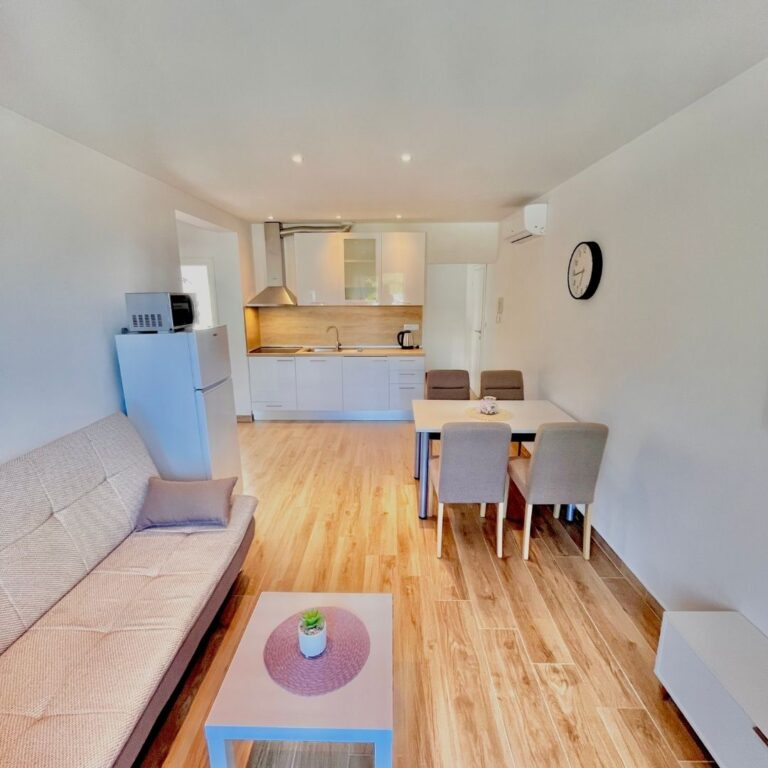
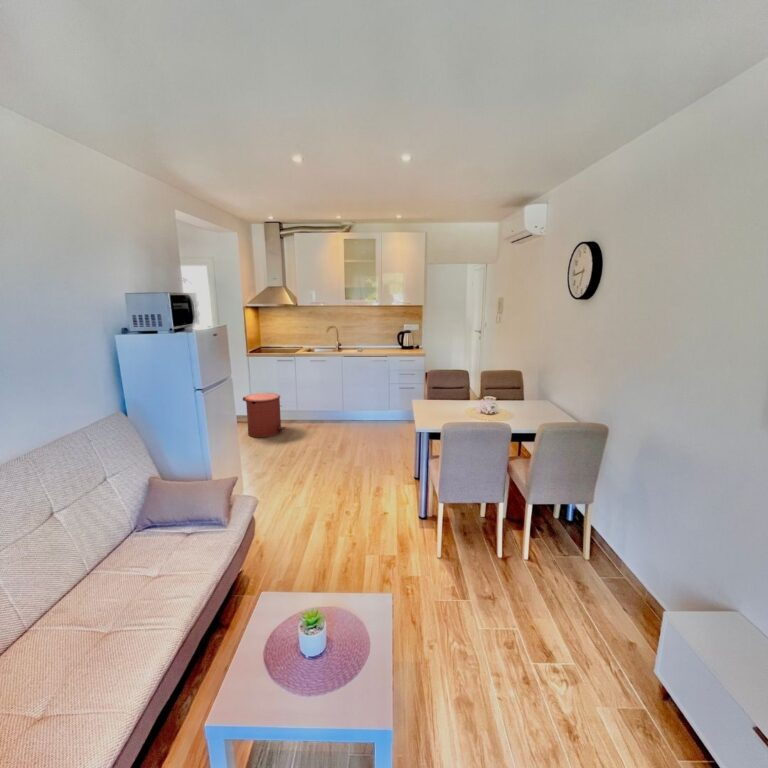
+ trash can (264, 414)
